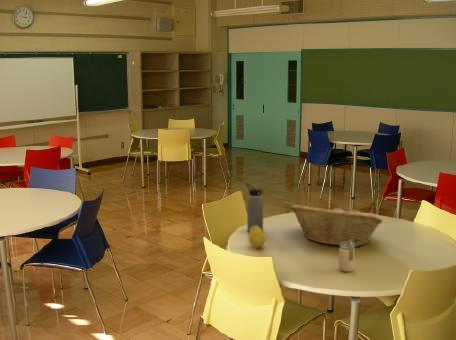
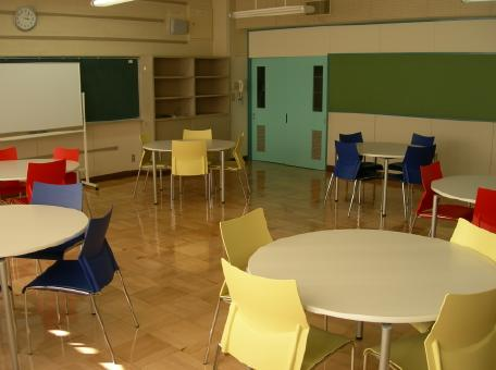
- beverage can (347, 254)
- fruit basket (335, 220)
- water bottle (254, 206)
- fruit (257, 236)
